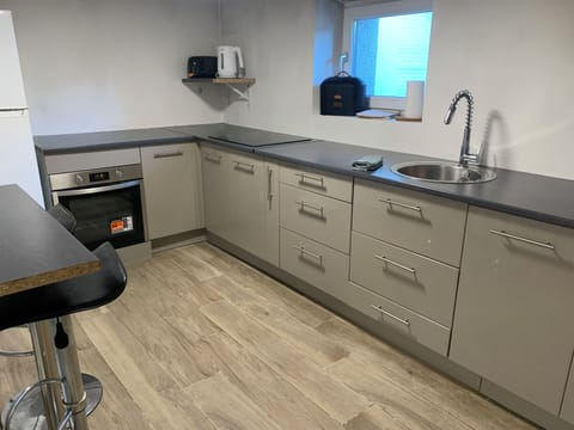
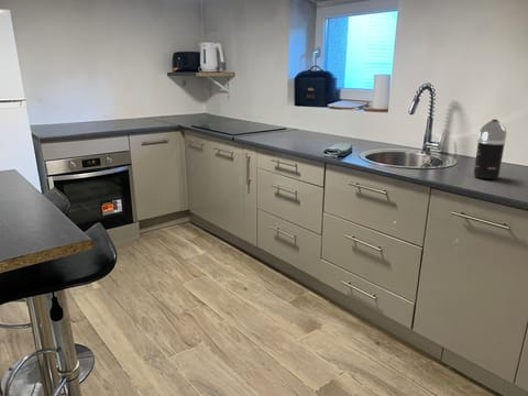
+ spray bottle (490, 148)
